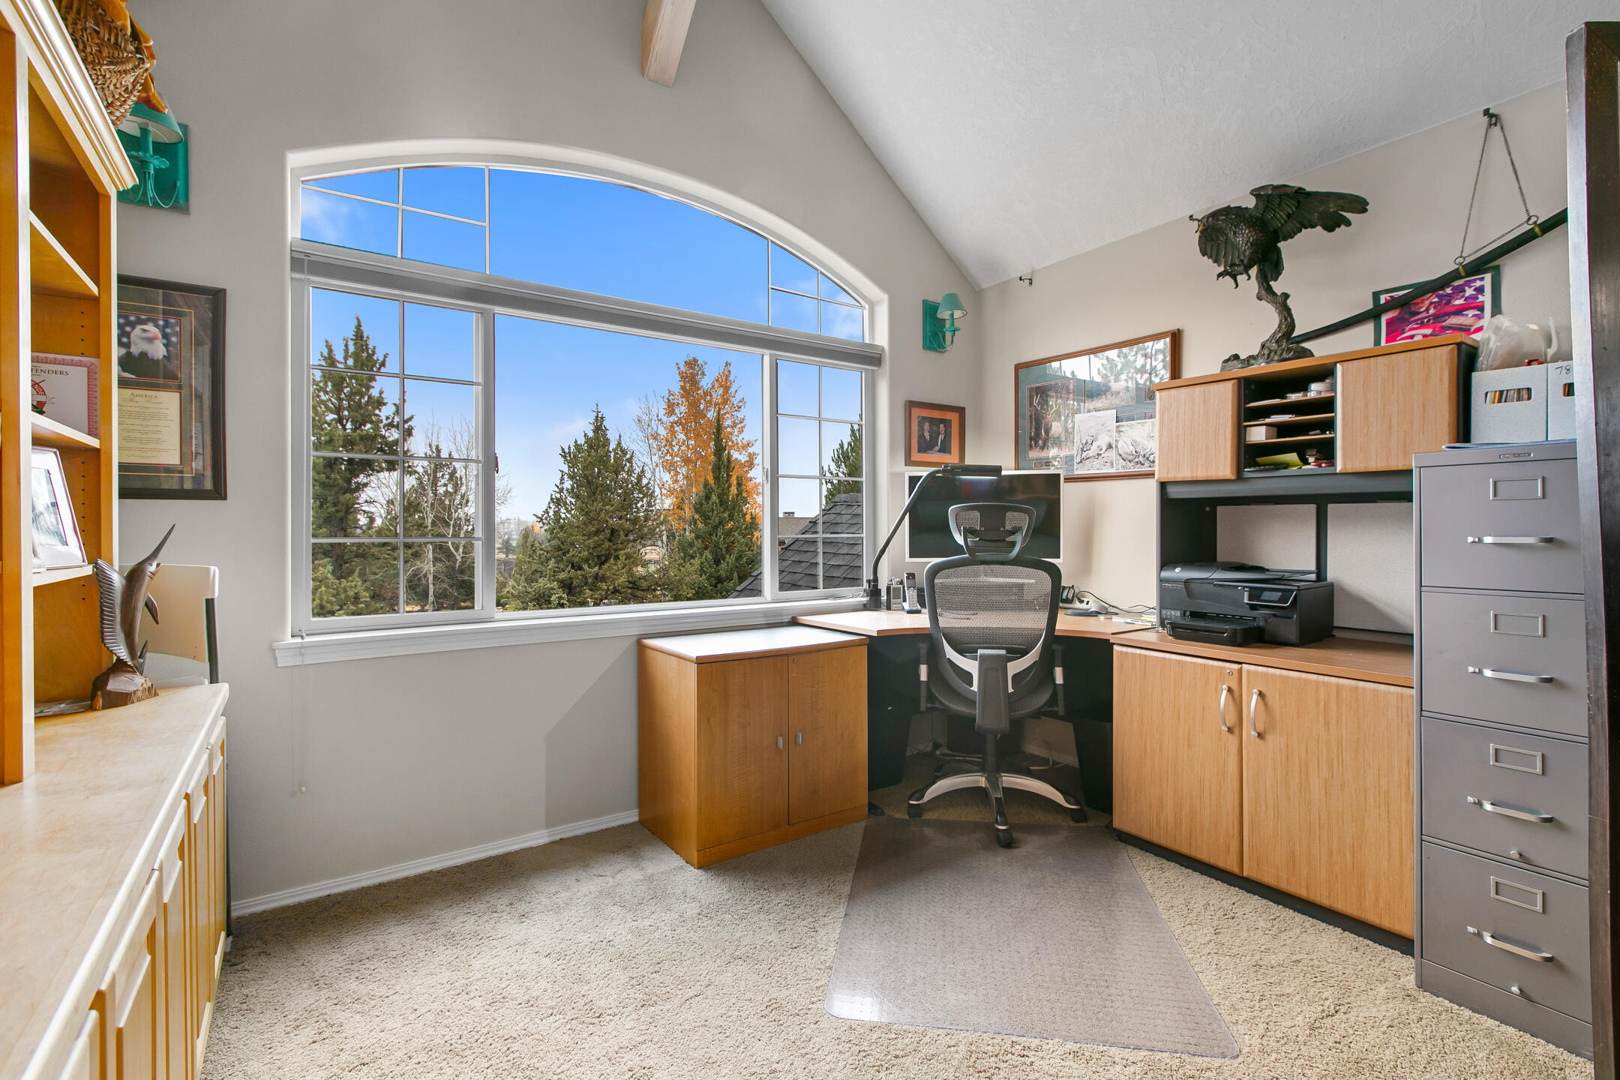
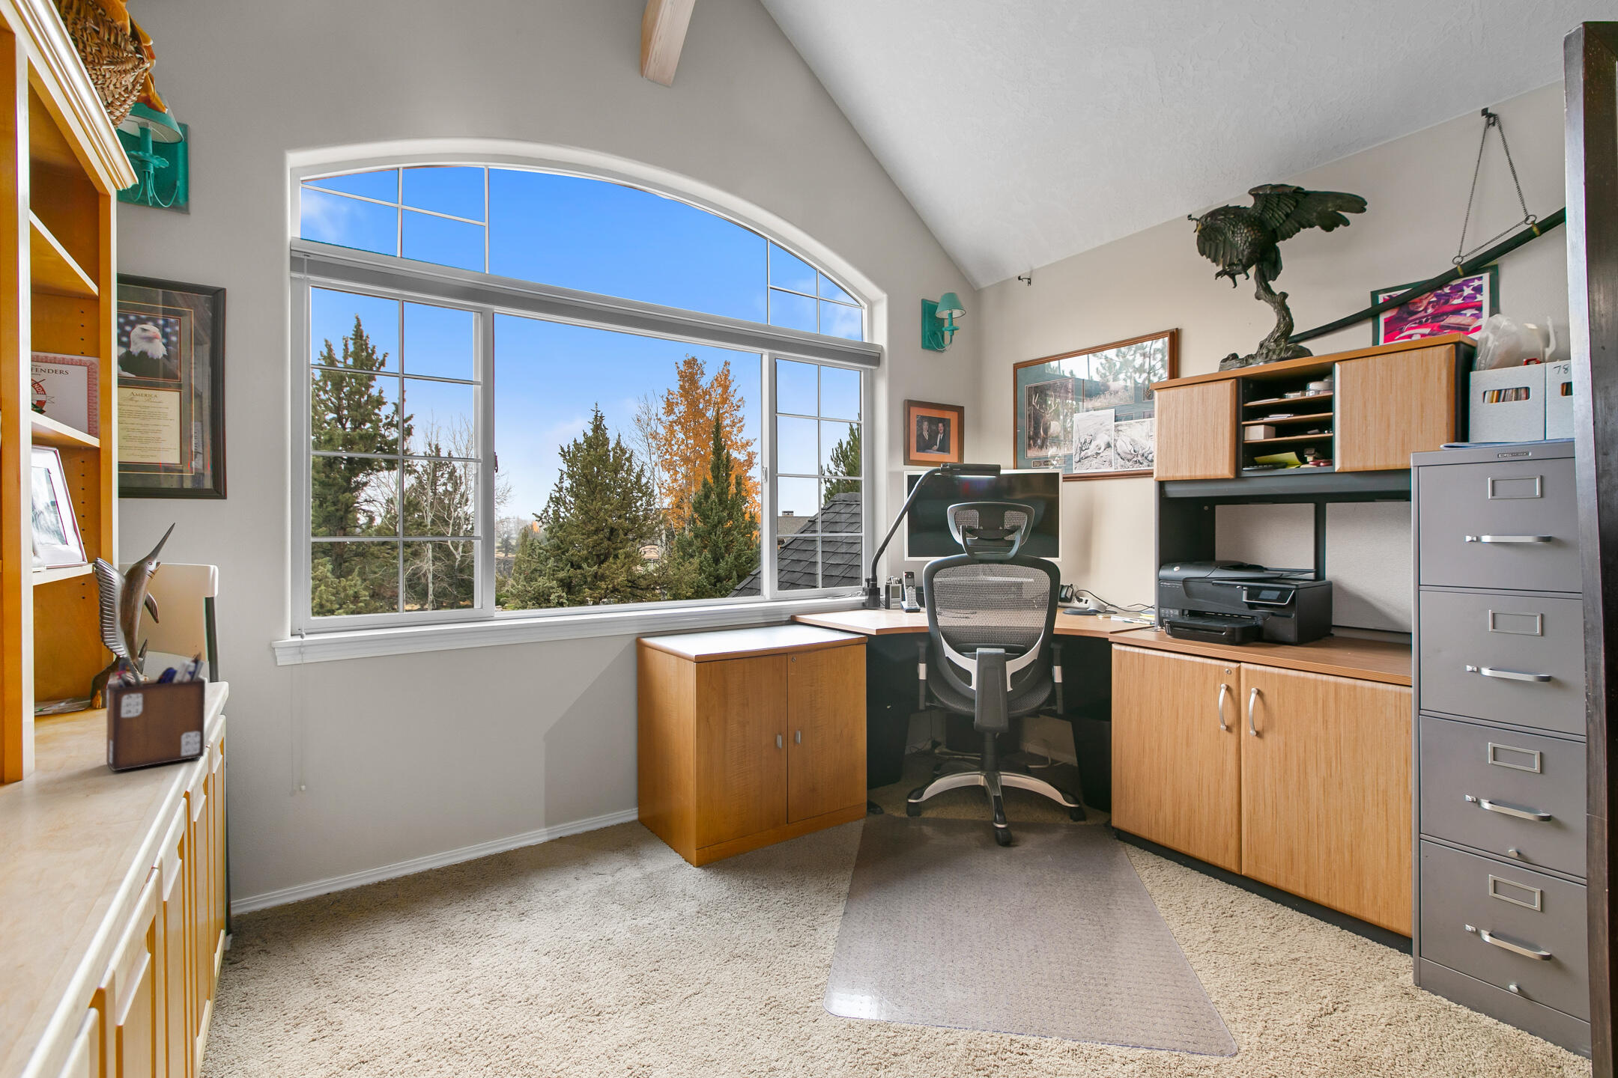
+ desk organizer (157, 705)
